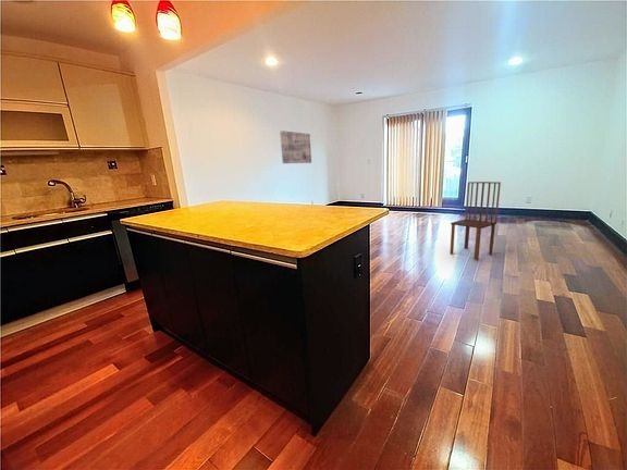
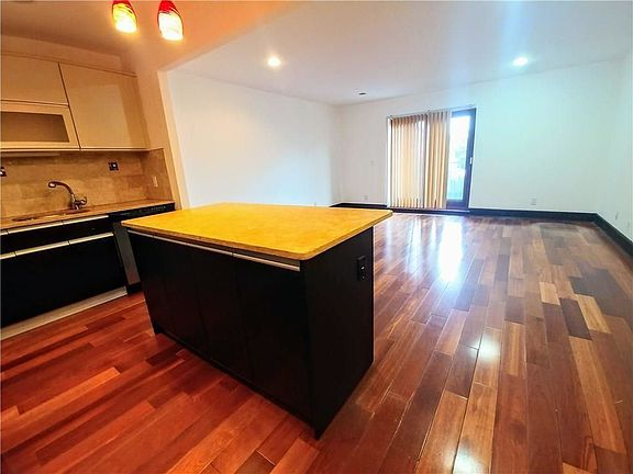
- dining chair (474, 219)
- wall art (296, 148)
